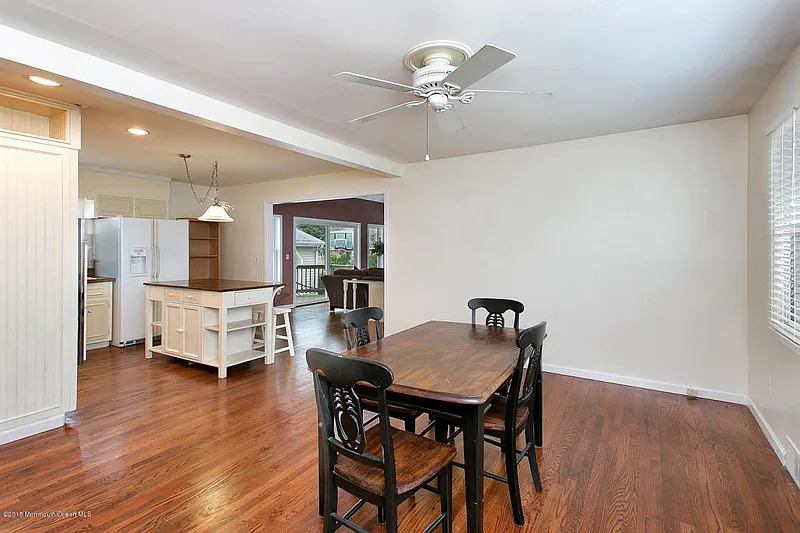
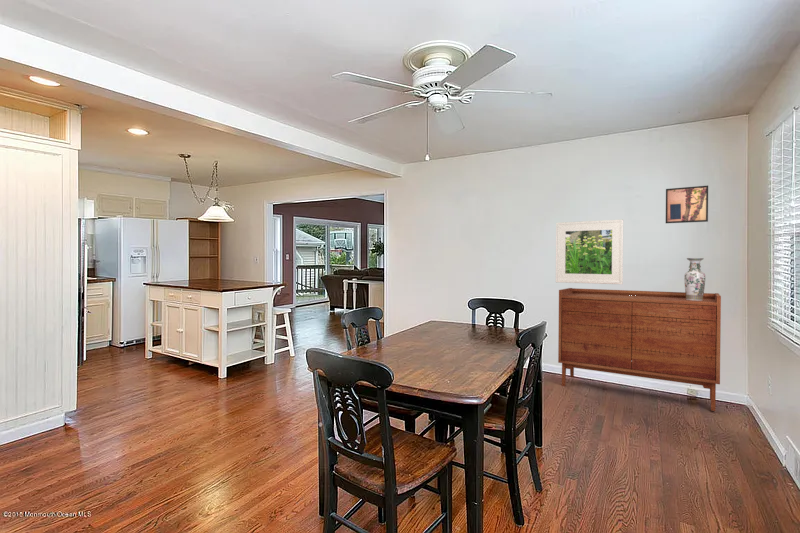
+ vase (694, 278)
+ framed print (588, 252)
+ sideboard (634, 341)
+ wall art (686, 204)
